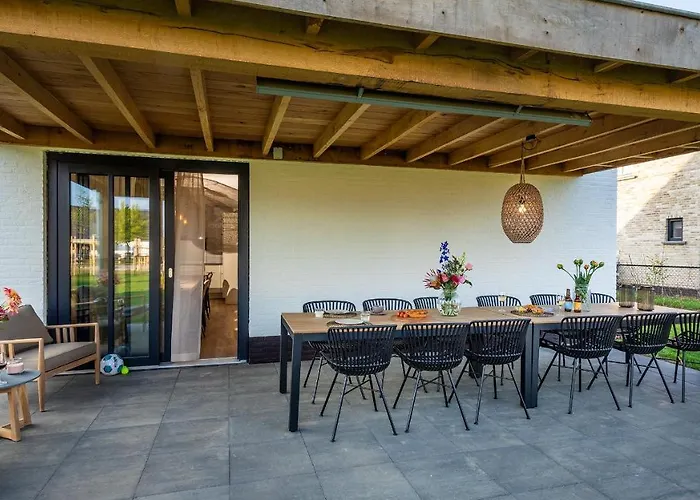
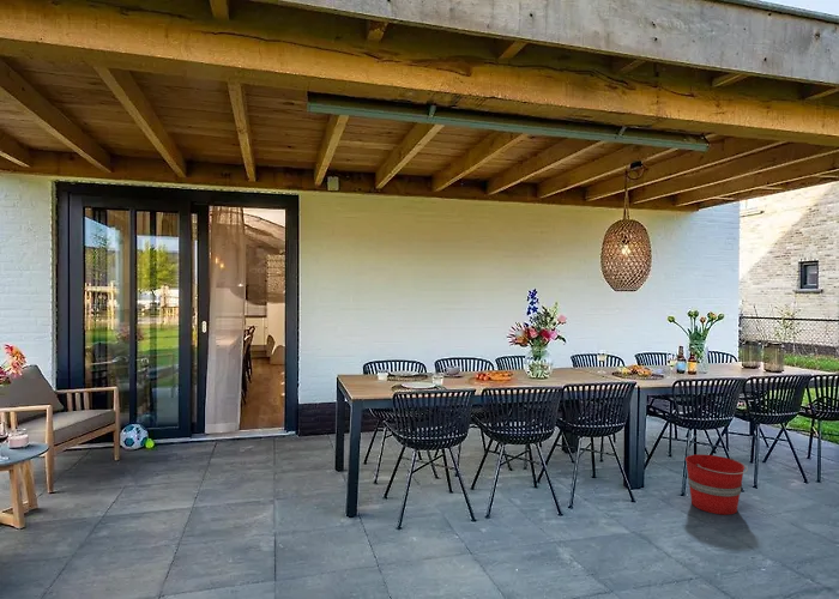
+ bucket (714, 483)
